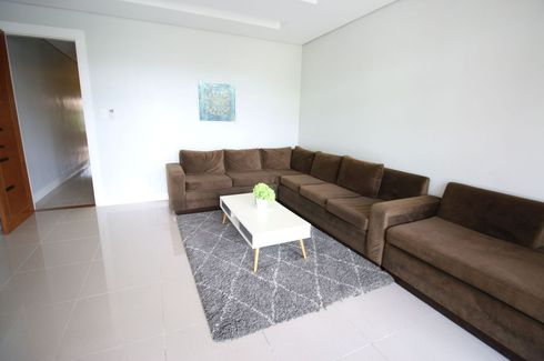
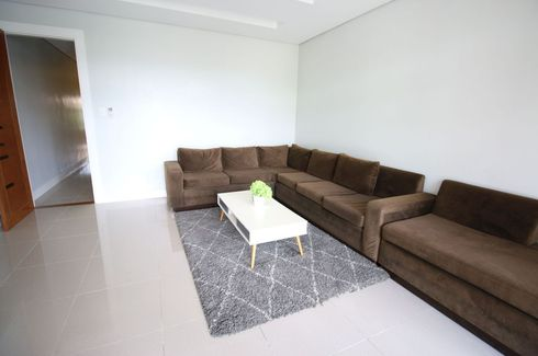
- wall art (218, 102)
